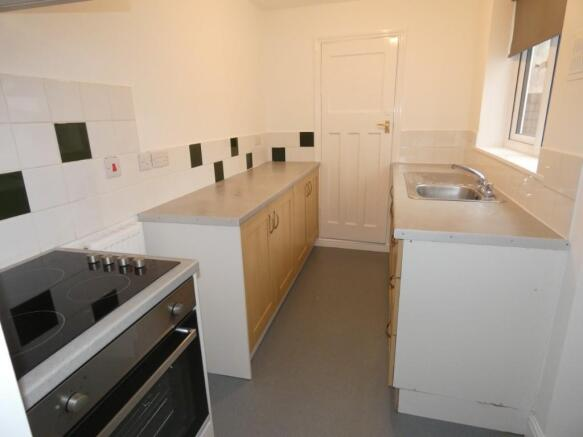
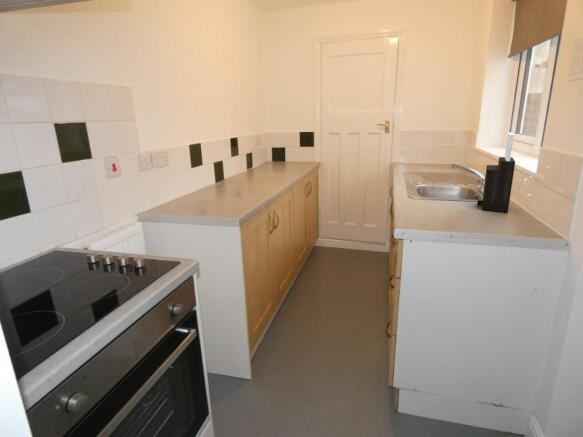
+ knife block (496, 171)
